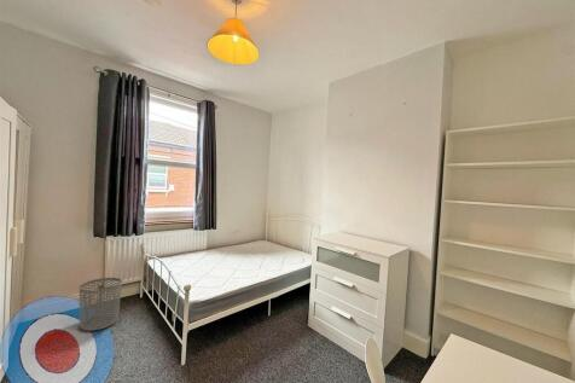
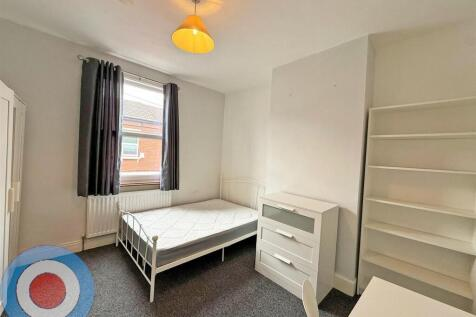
- waste bin (100, 302)
